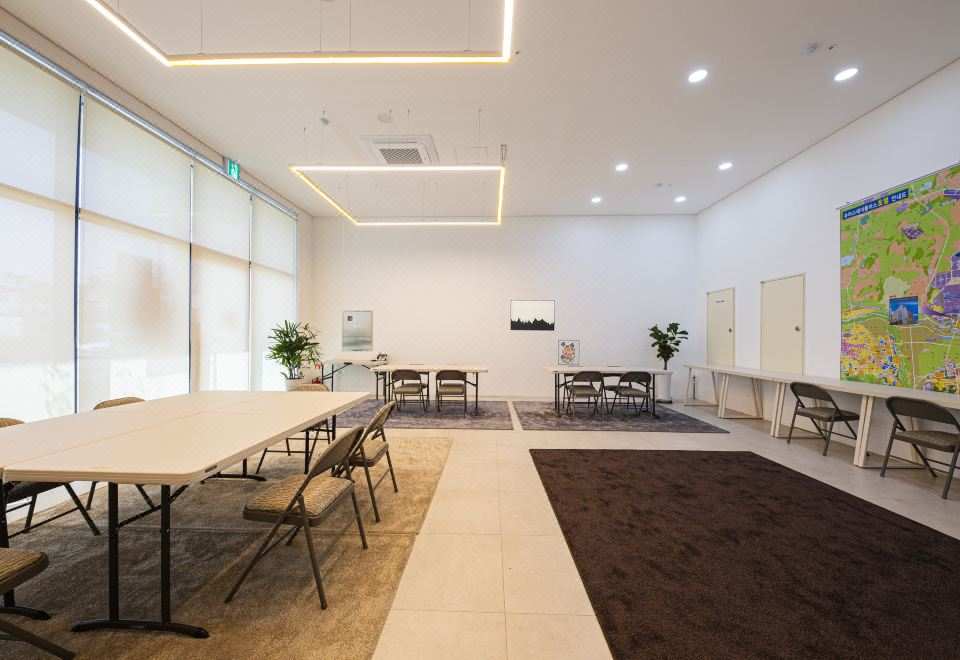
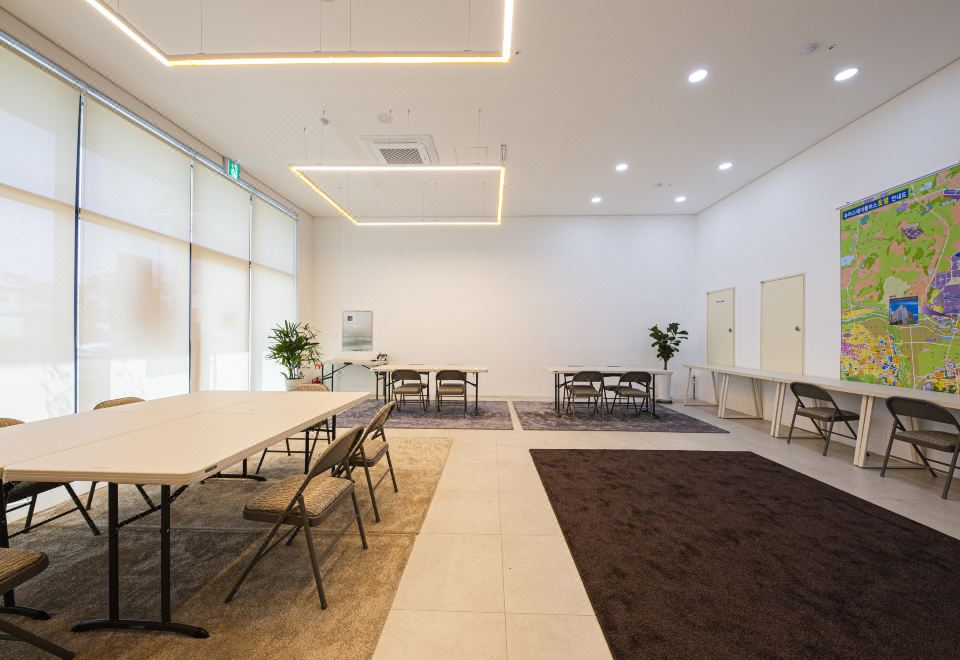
- wall art (568, 352)
- wall art (532, 315)
